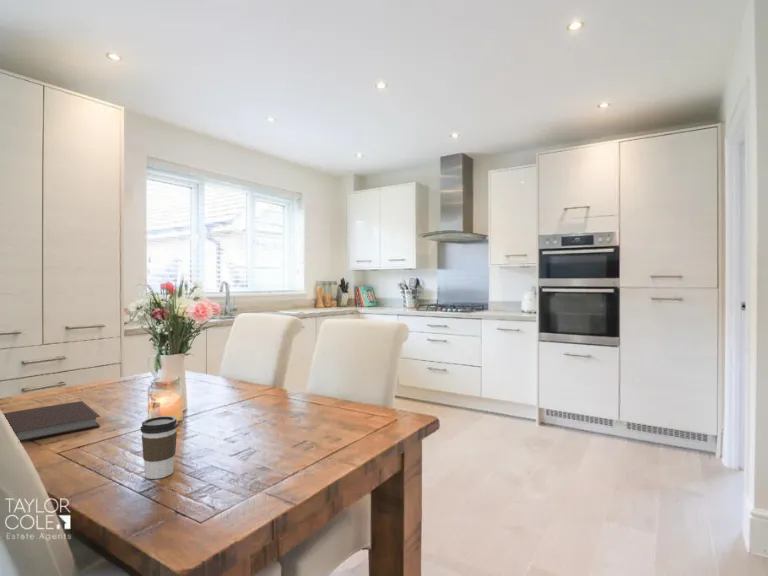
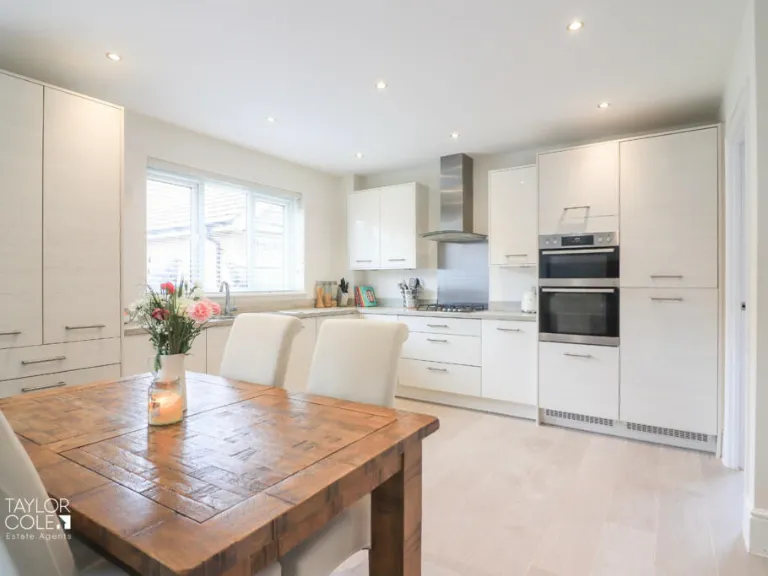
- notebook (50, 419)
- coffee cup (159, 447)
